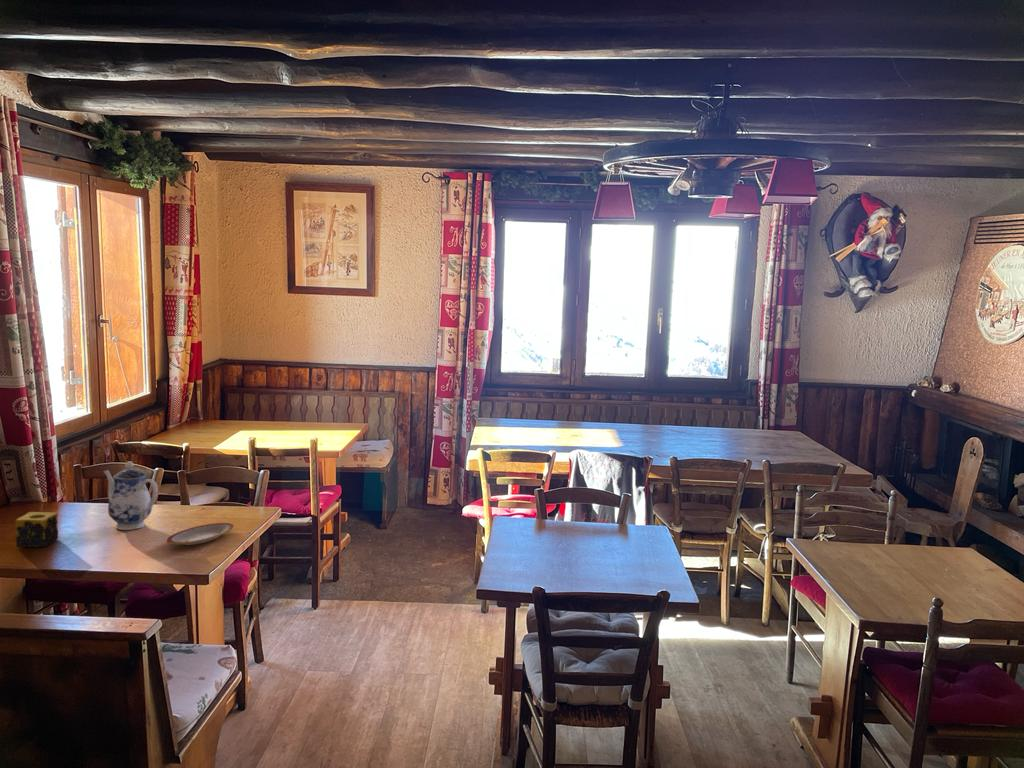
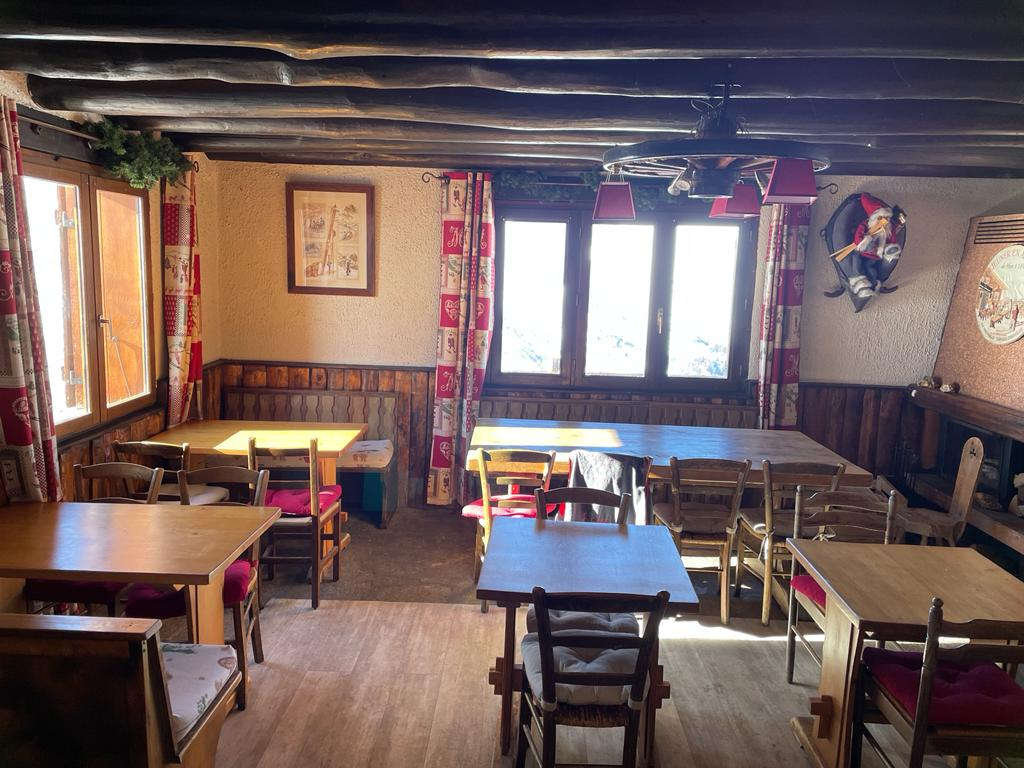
- candle (37, 529)
- plate (201, 535)
- teapot (129, 494)
